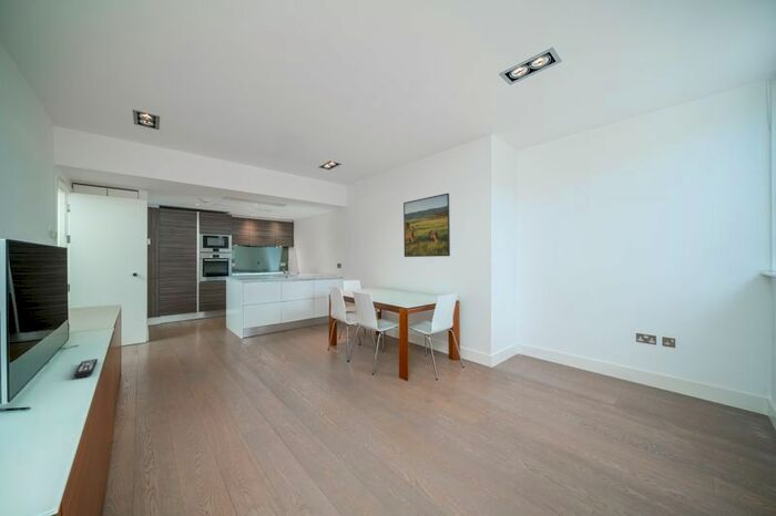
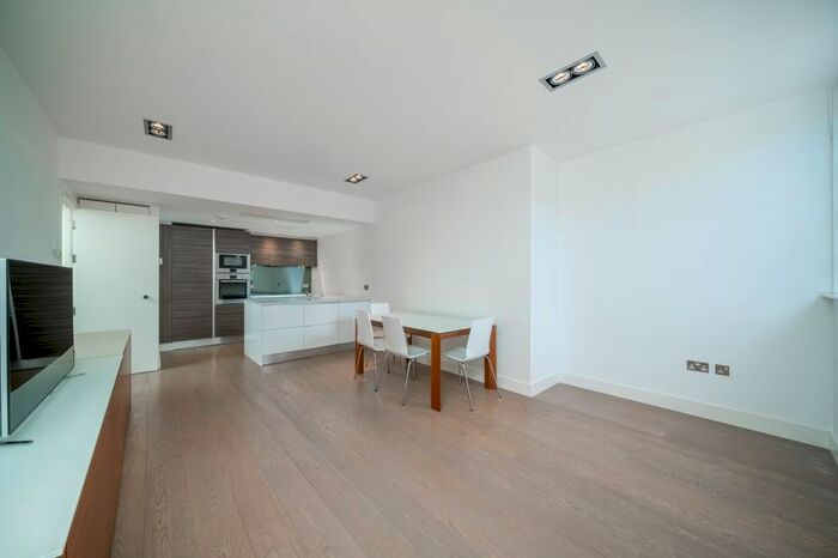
- remote control (86, 368)
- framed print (425, 227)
